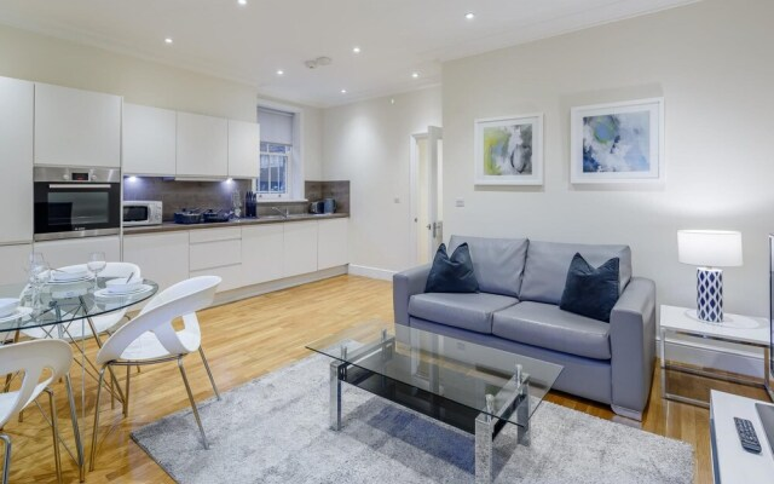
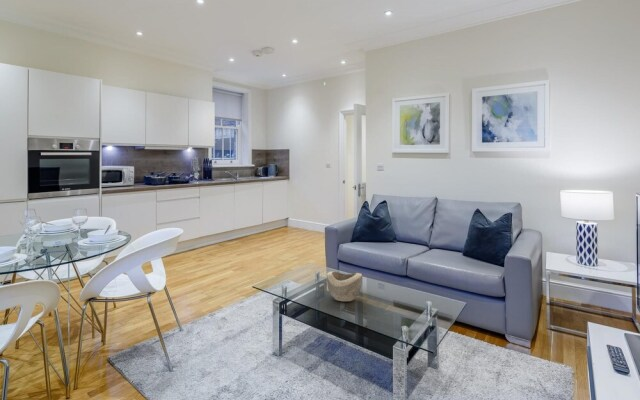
+ decorative bowl (344, 286)
